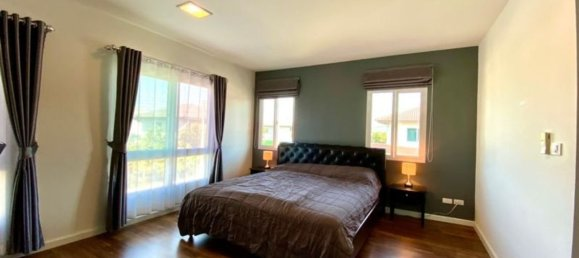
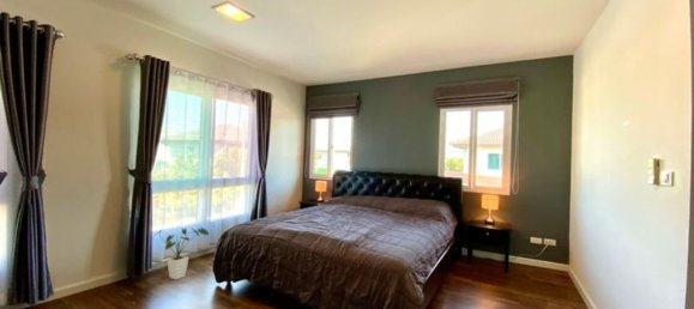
+ house plant (180, 253)
